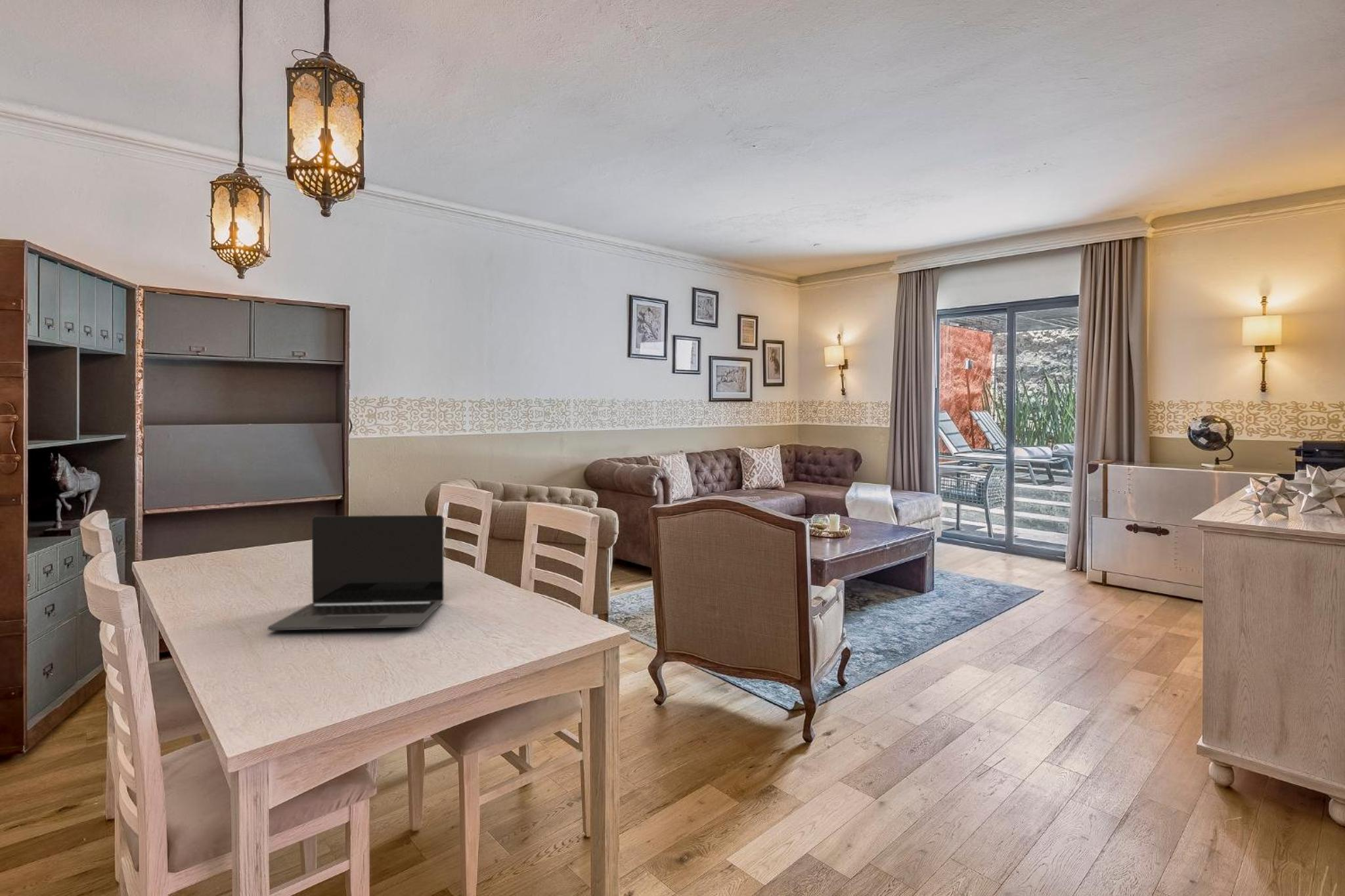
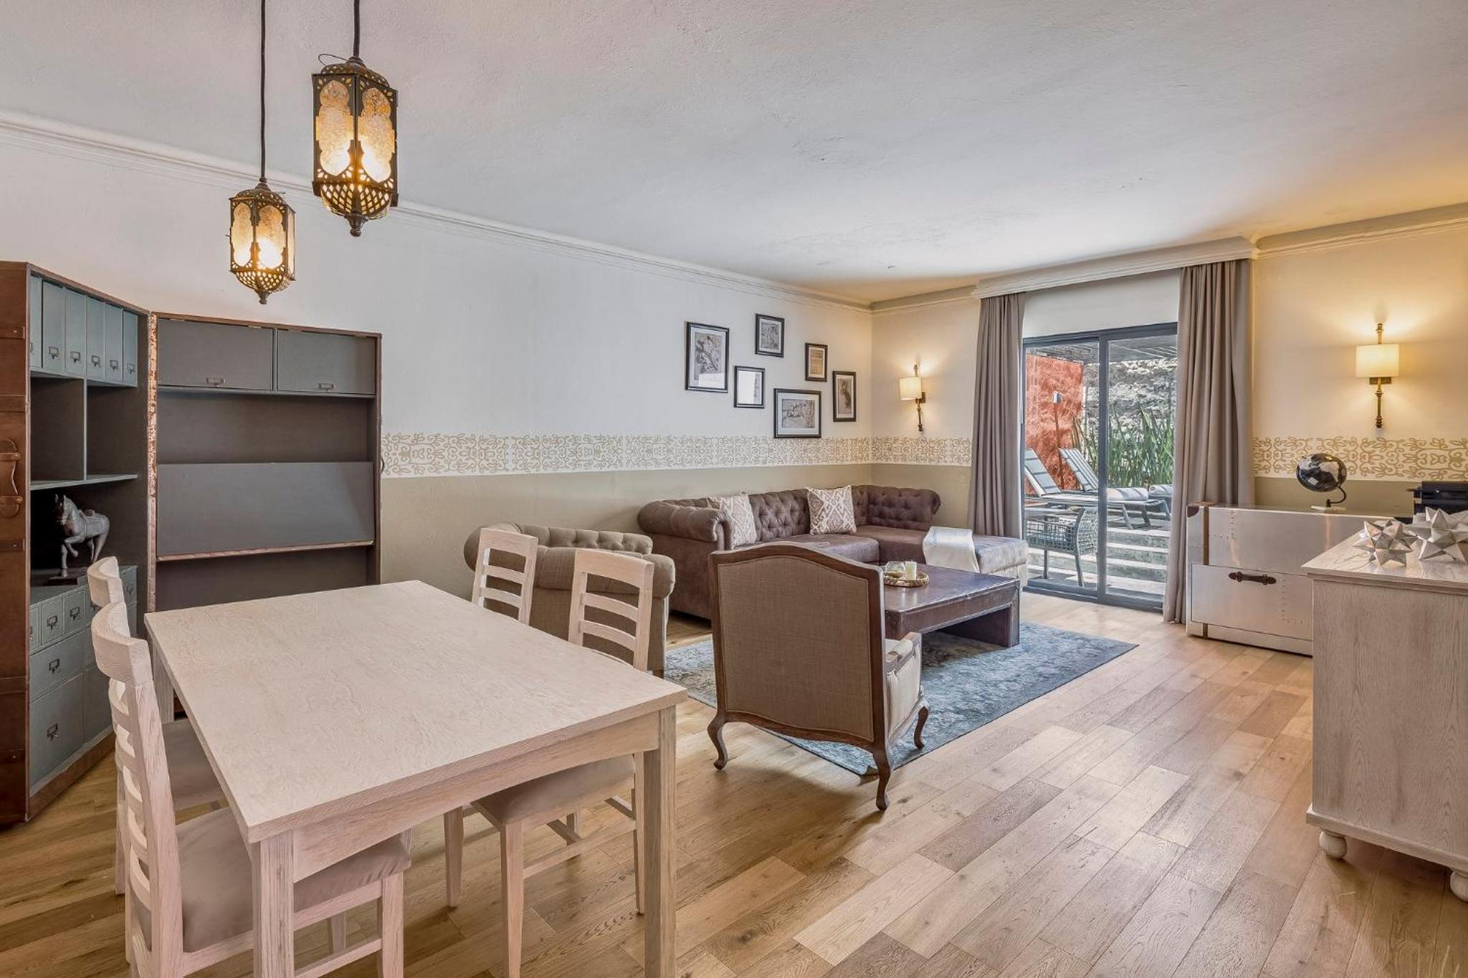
- laptop (362, 568)
